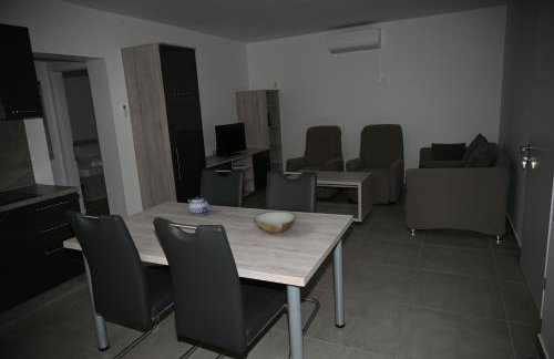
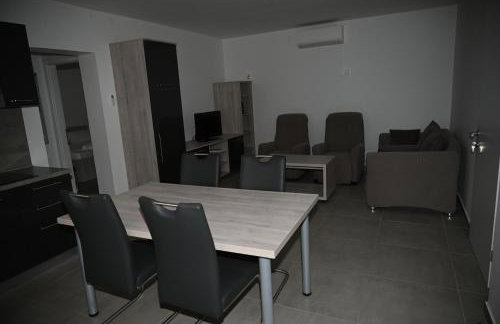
- bowl (275, 224)
- teapot (197, 205)
